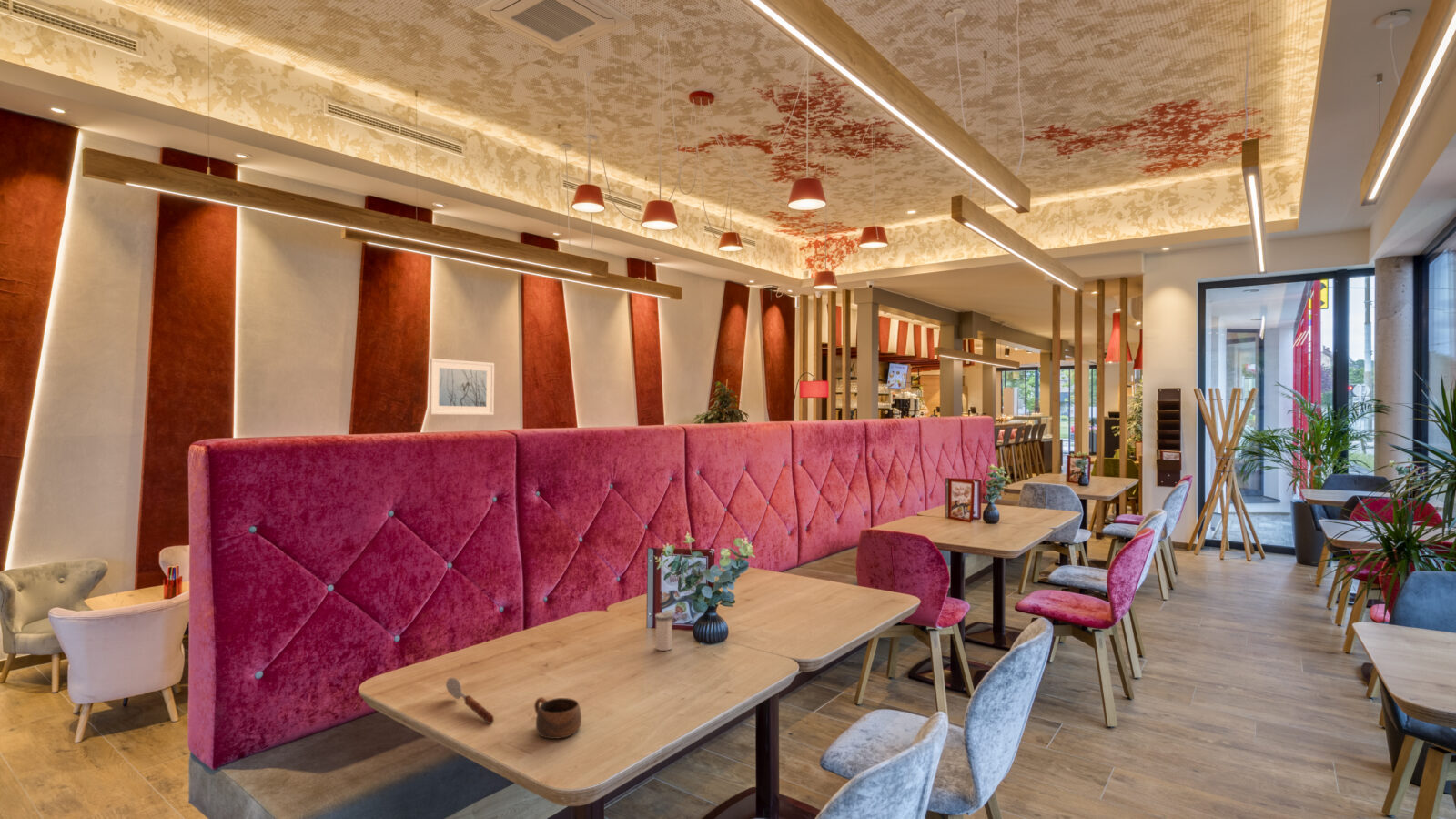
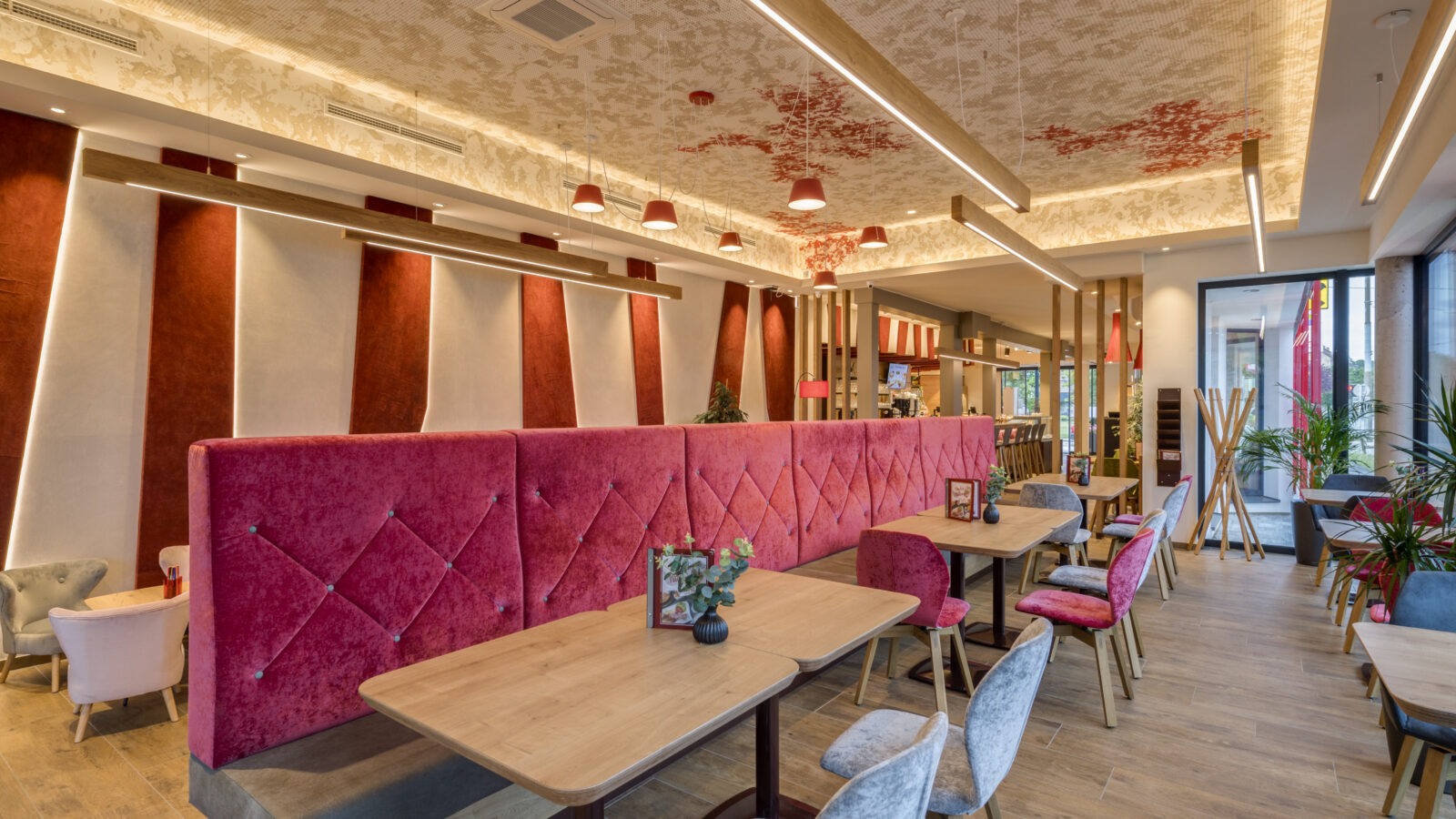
- cup (555, 714)
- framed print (462, 388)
- soupspoon (469, 698)
- salt shaker (663, 631)
